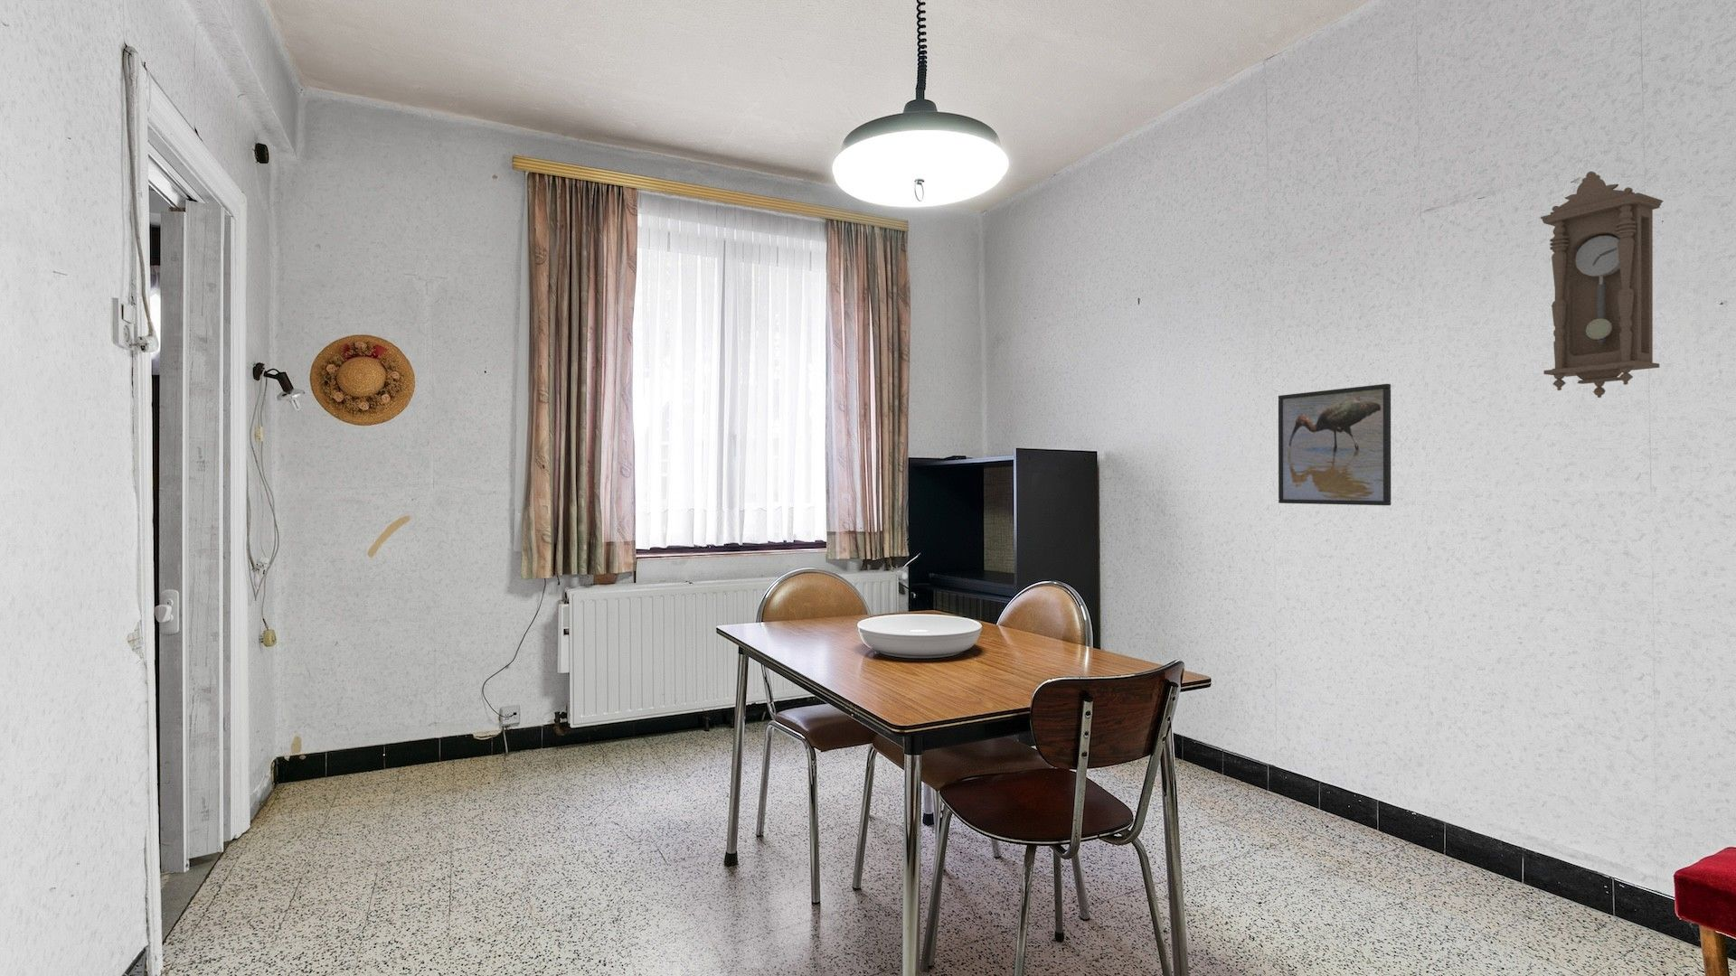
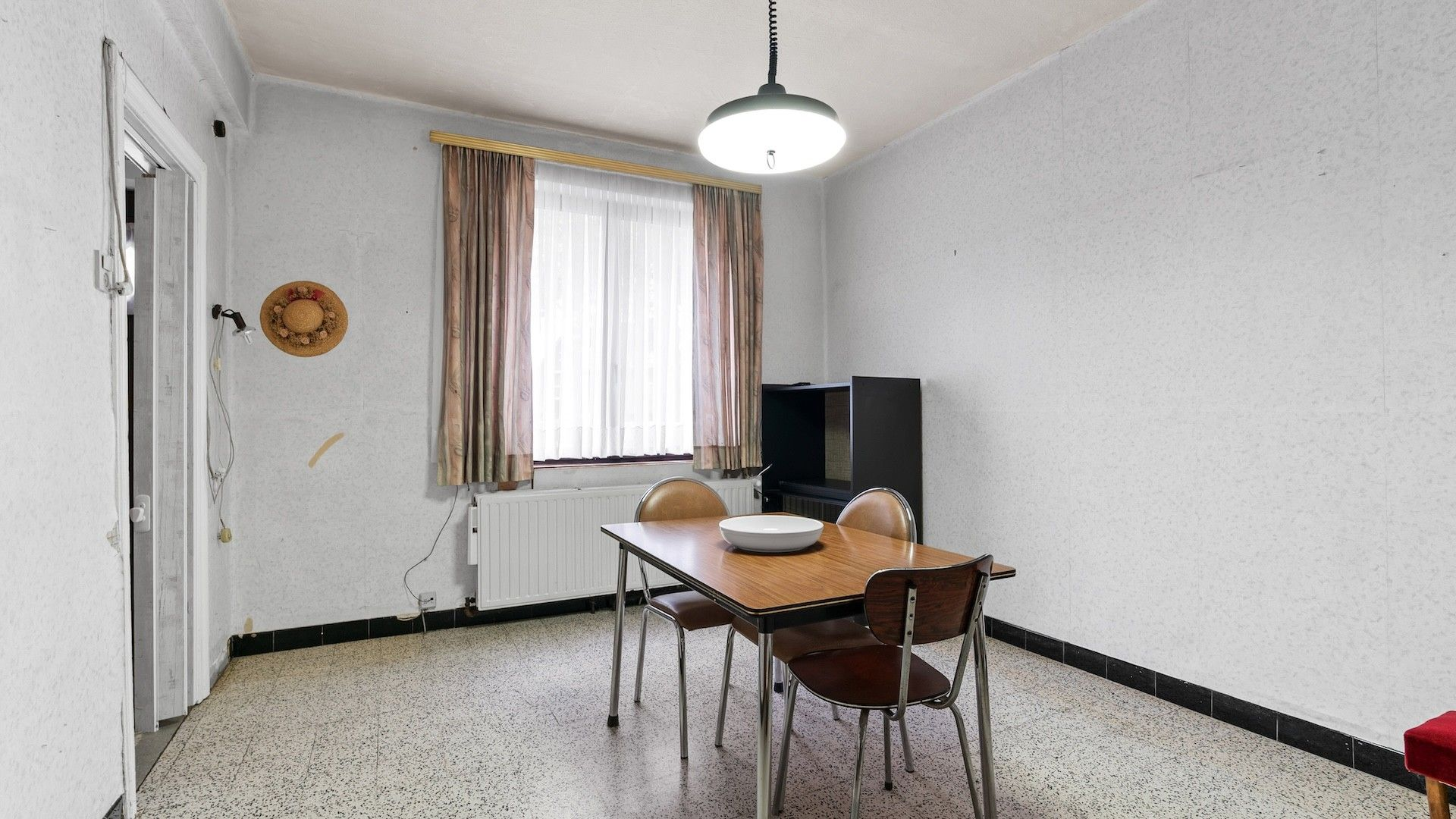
- pendulum clock (1599, 286)
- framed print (1331, 447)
